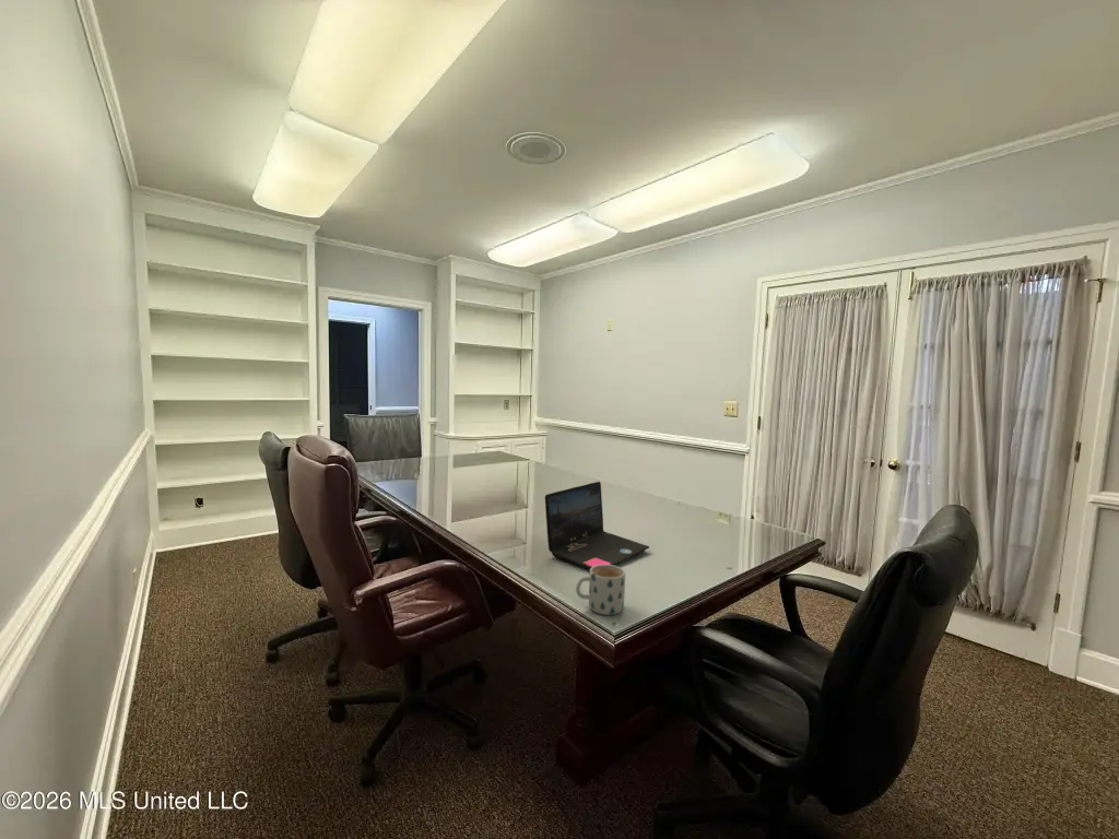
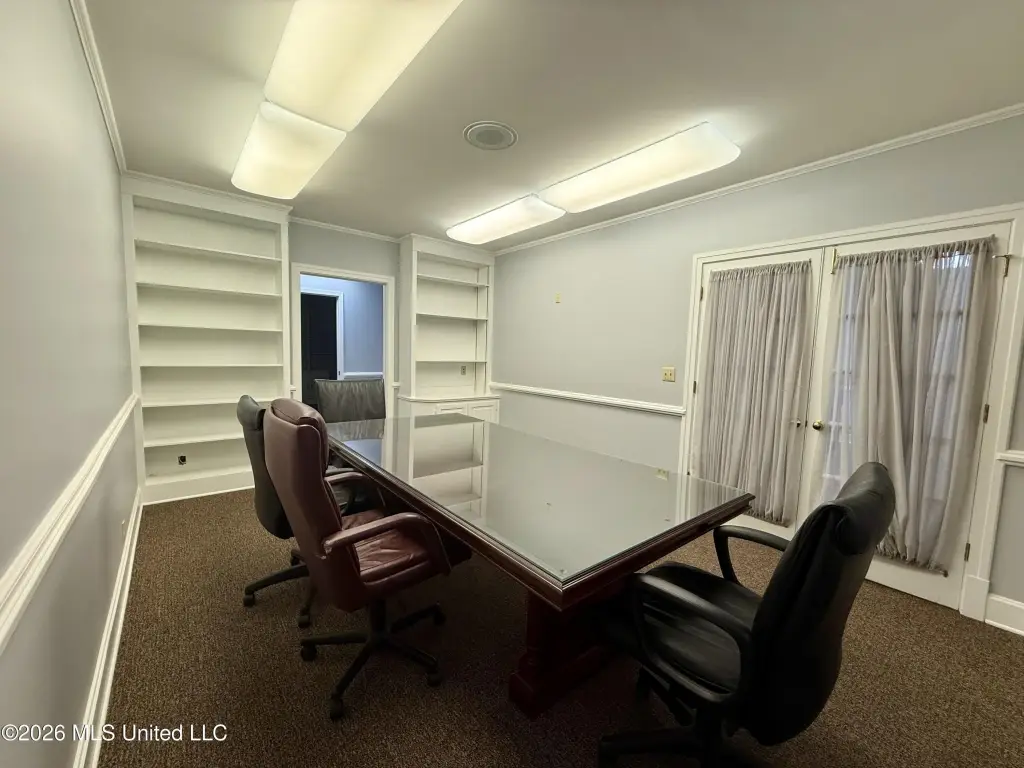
- mug (600, 589)
- laptop (598, 522)
